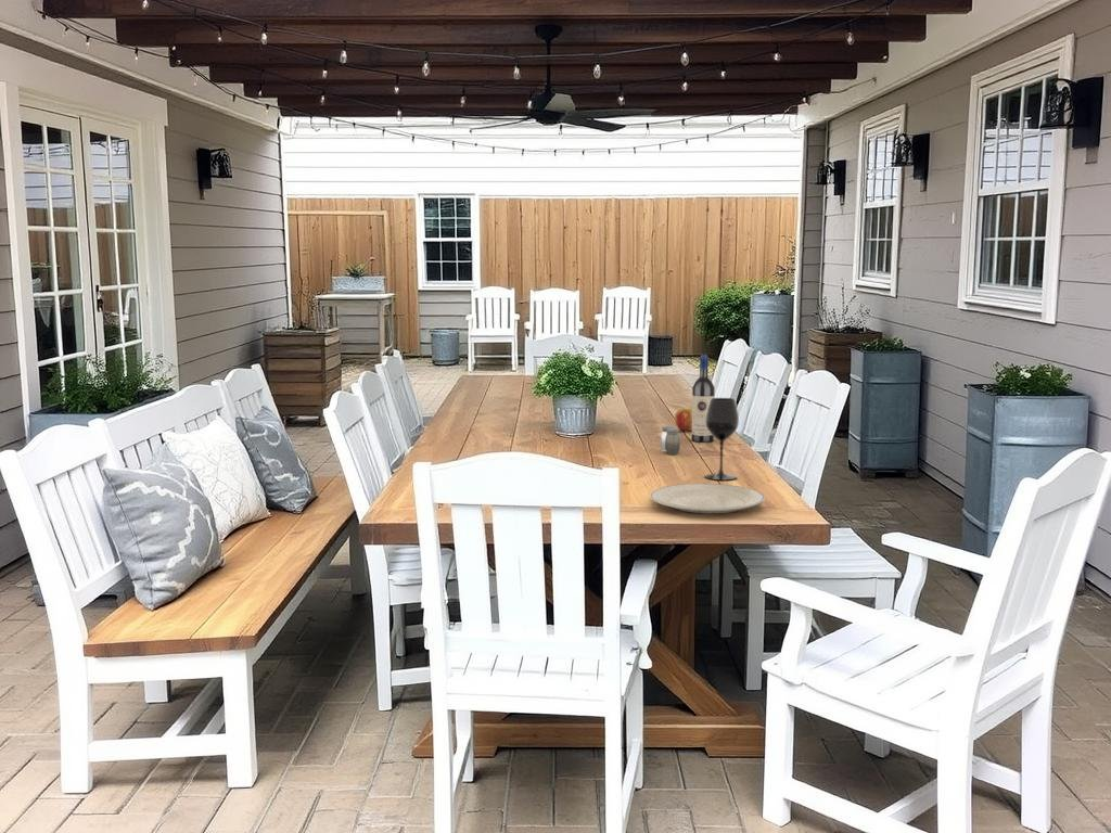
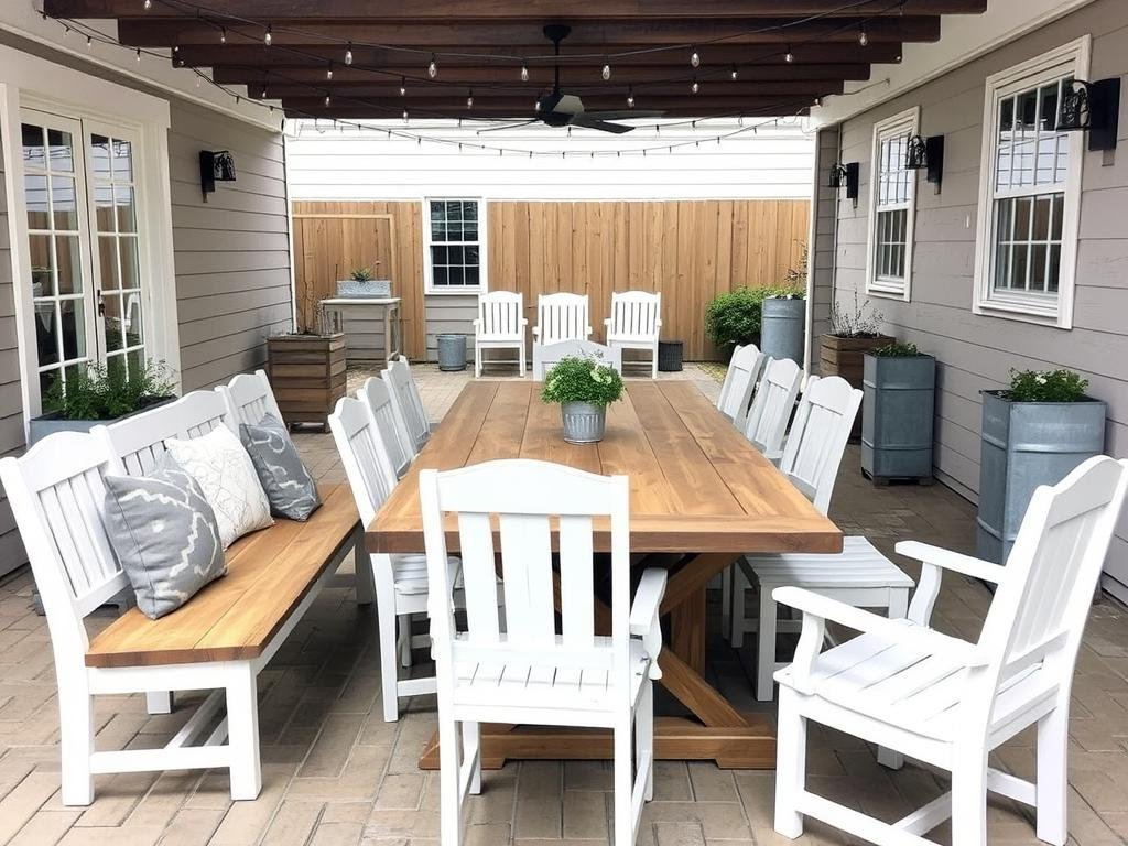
- wineglass (721, 438)
- chinaware (706, 499)
- salt and pepper shaker (669, 439)
- apple (686, 419)
- wine bottle (703, 397)
